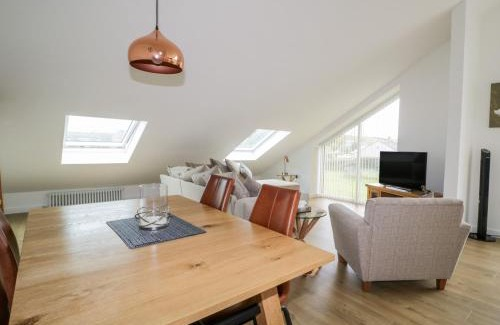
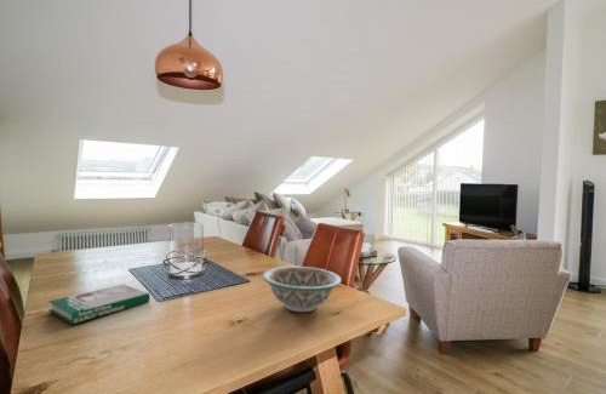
+ book (101, 301)
+ decorative bowl (301, 290)
